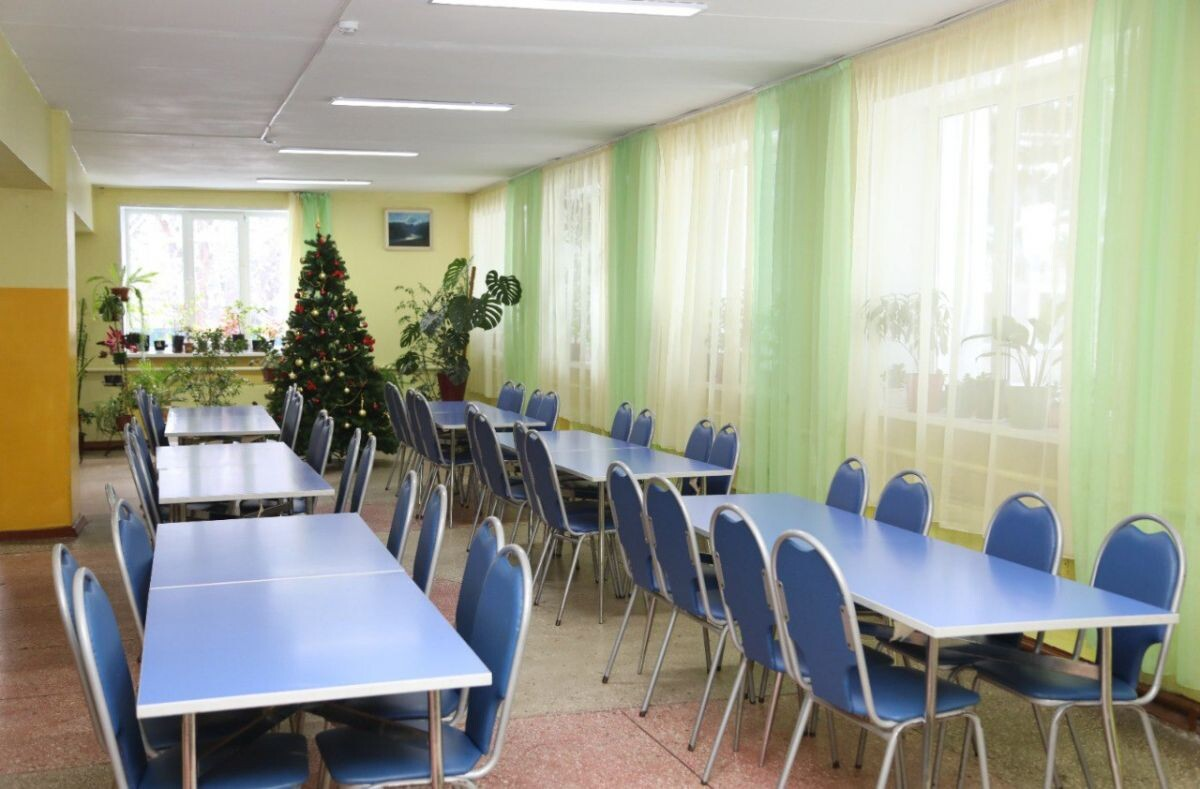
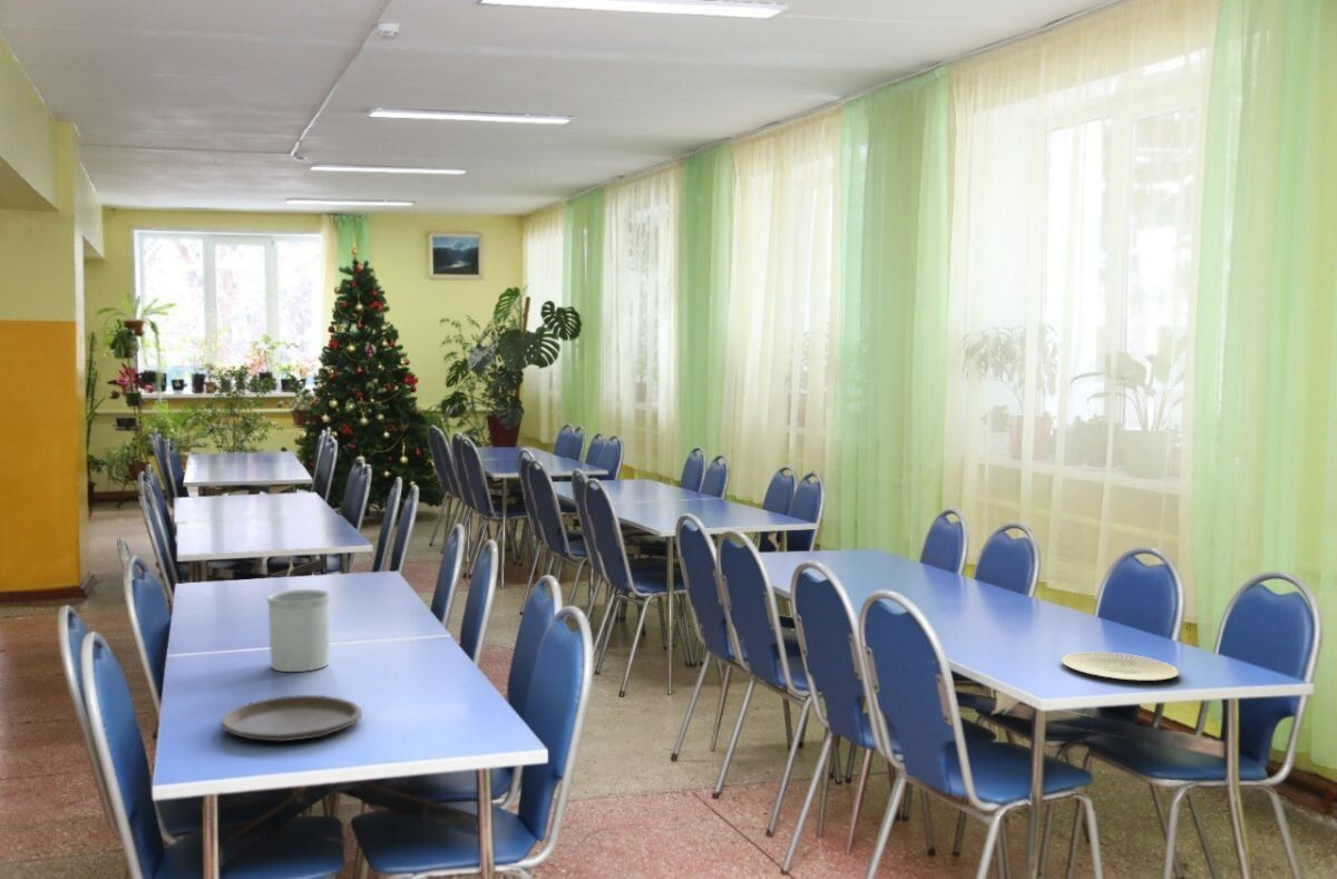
+ plate (292, 719)
+ plate (1119, 666)
+ utensil holder (299, 629)
